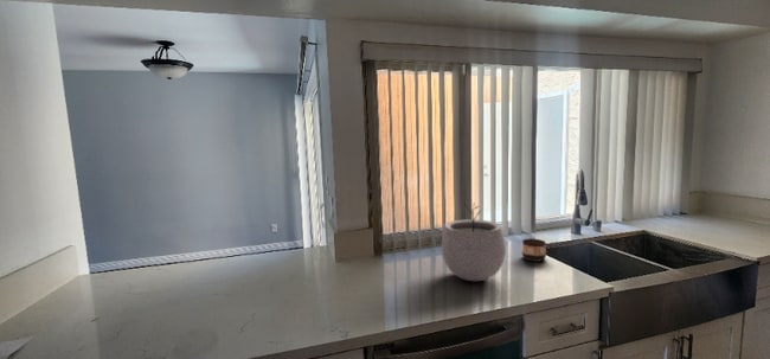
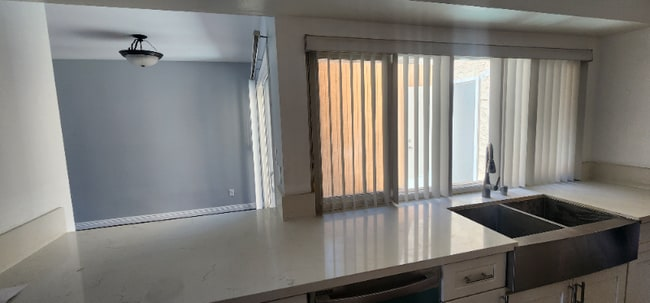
- cup (534, 249)
- plant pot (473, 239)
